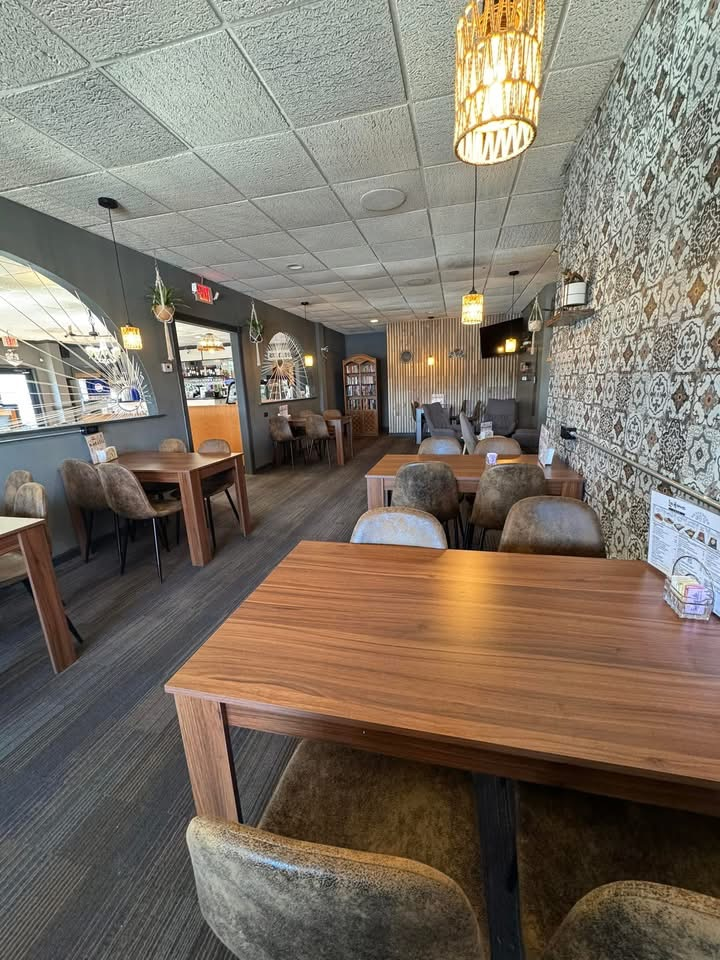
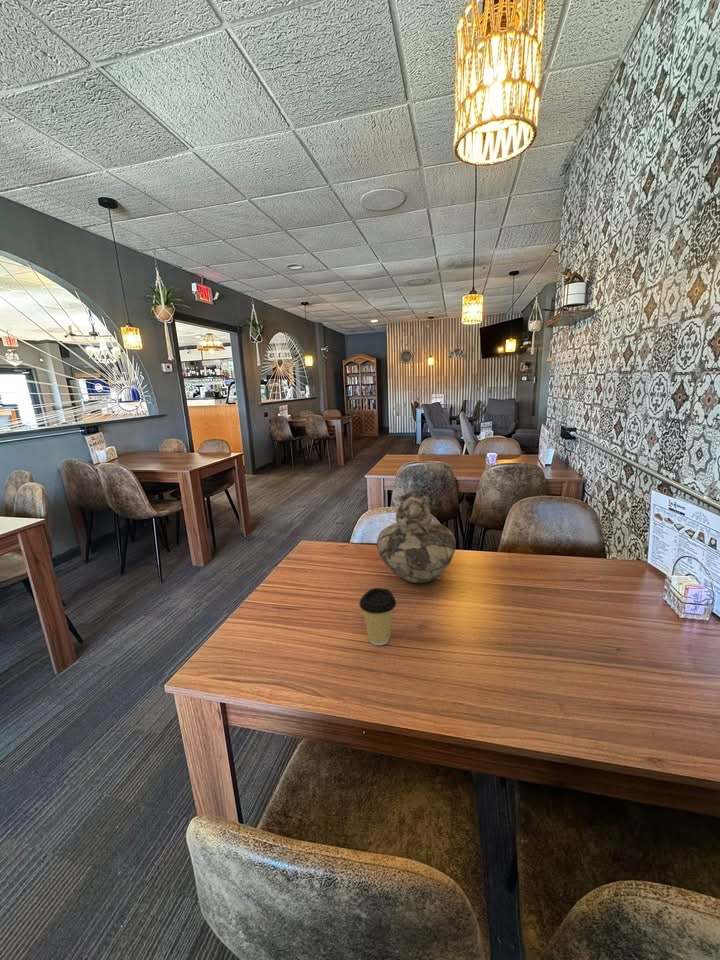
+ coffee cup (378, 617)
+ vase (415, 534)
